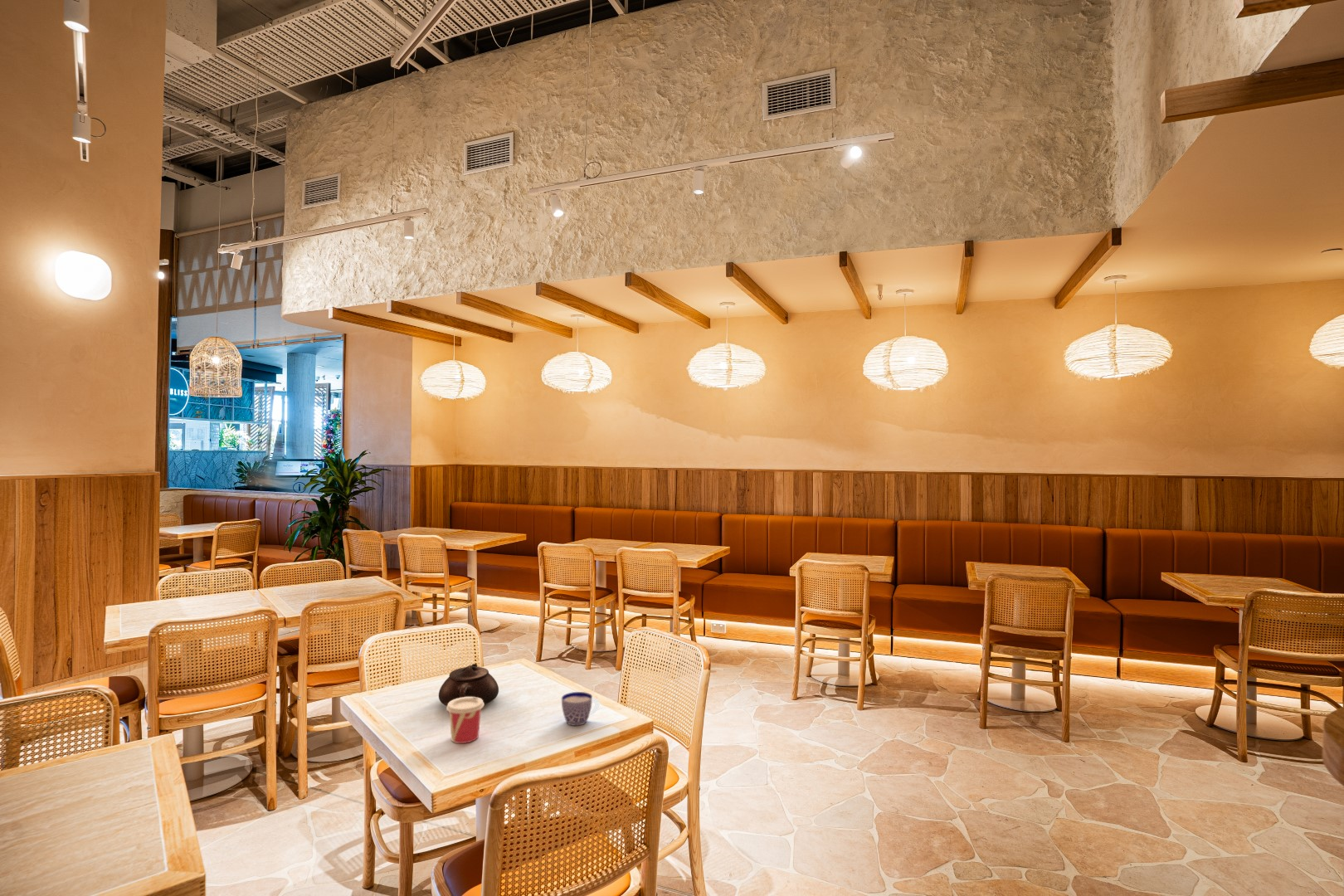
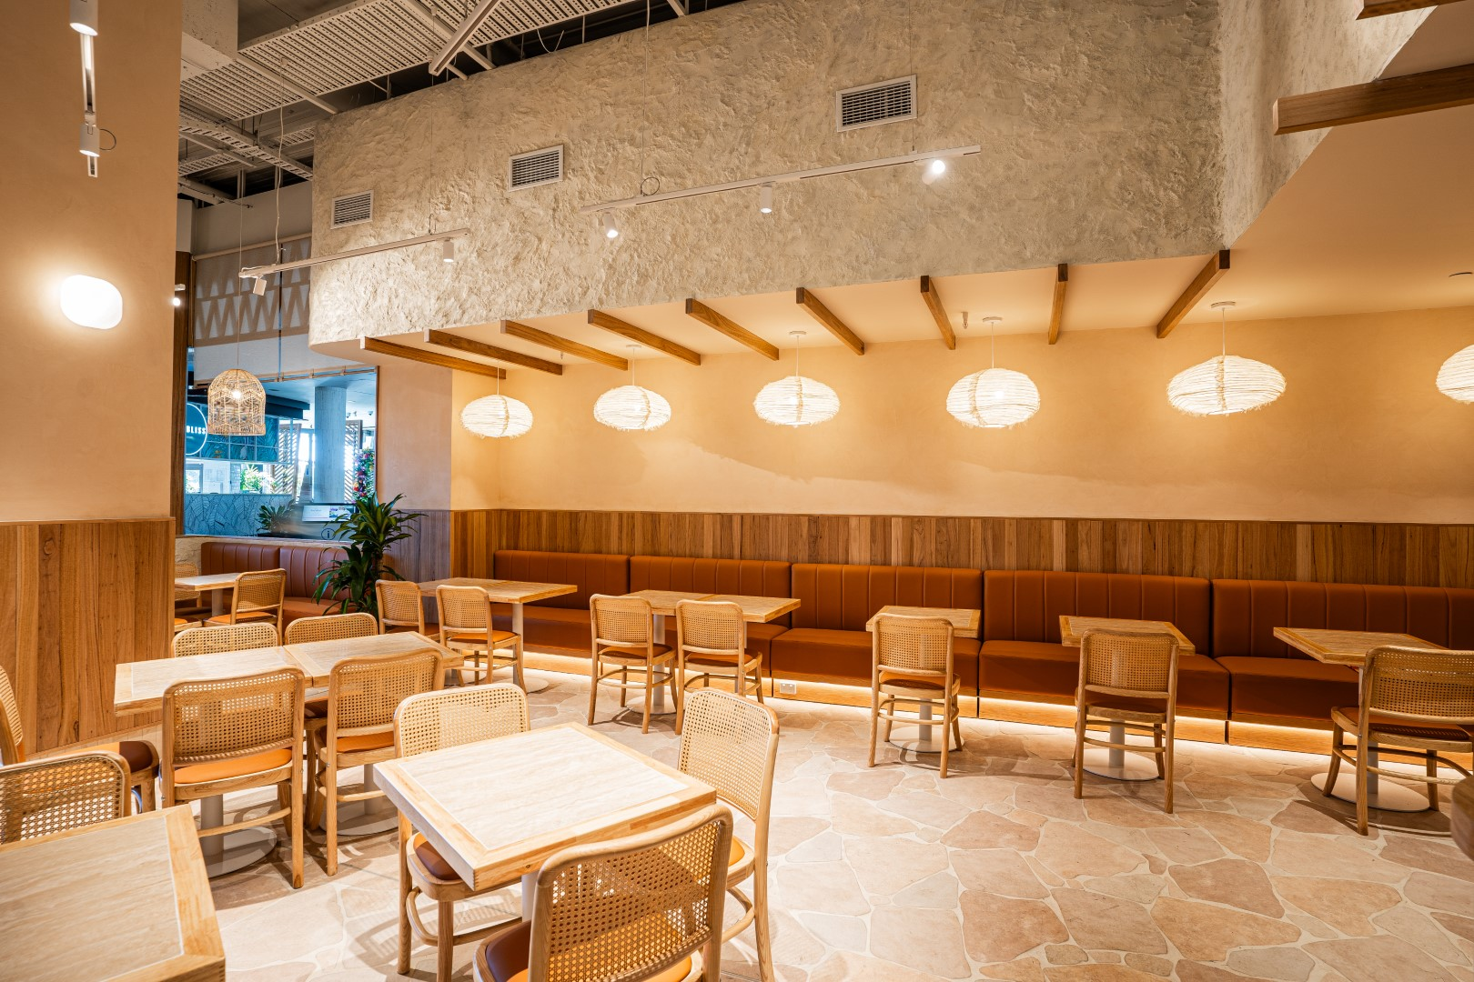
- teapot (467, 684)
- cup (581, 708)
- cup (465, 720)
